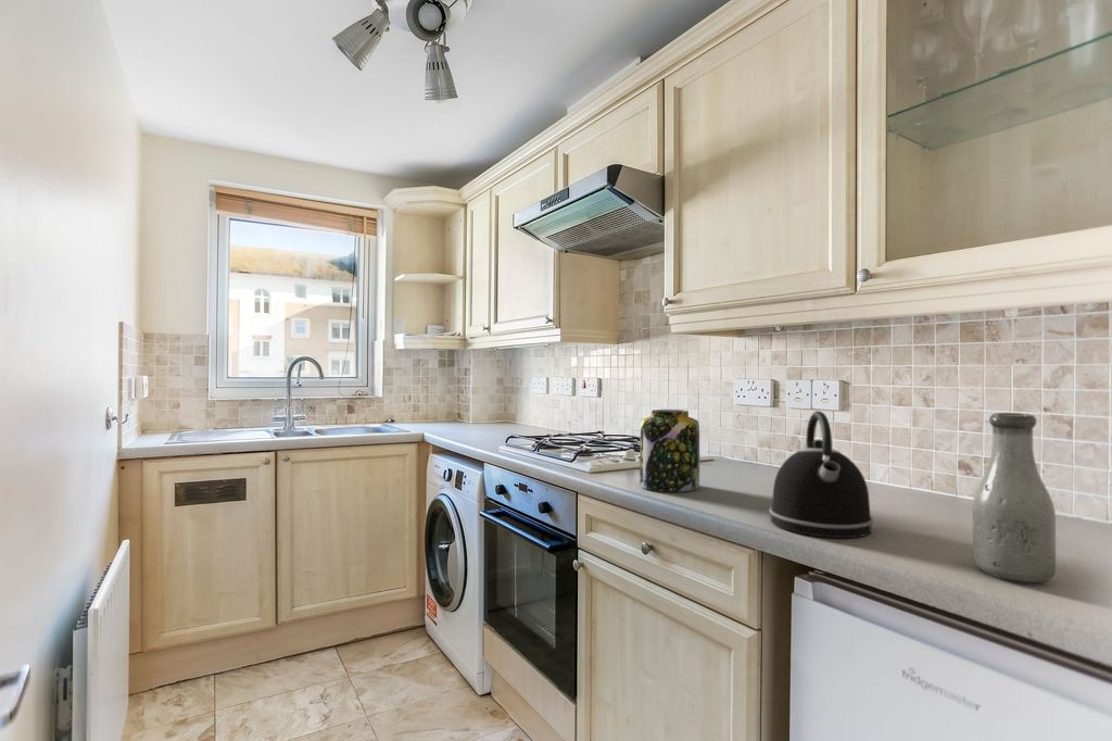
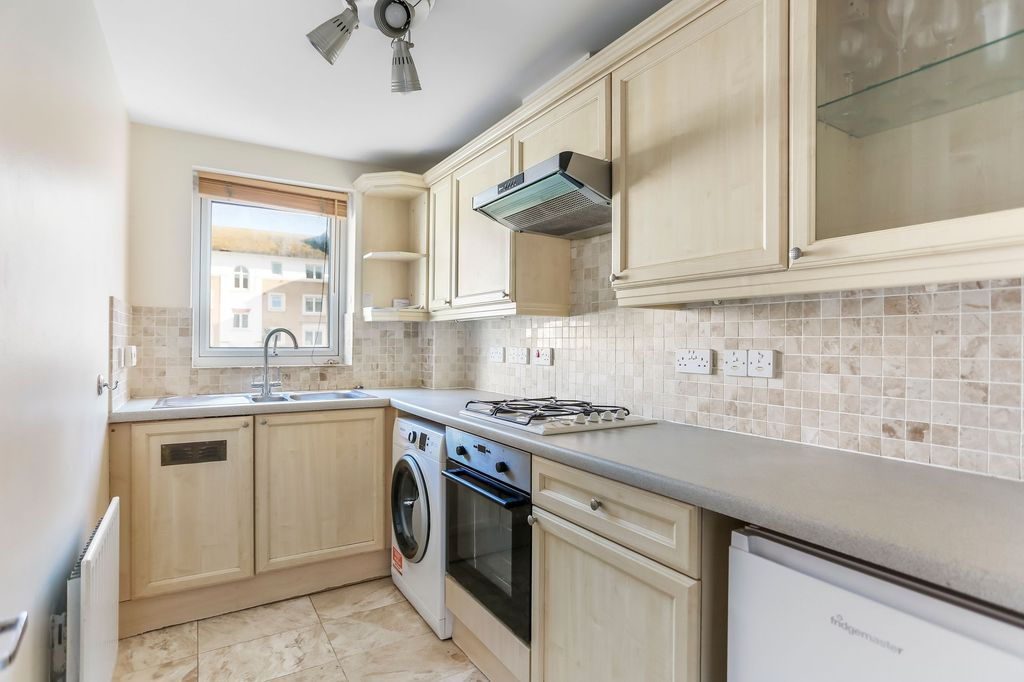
- kettle (819, 467)
- jar (669, 448)
- bottle (1012, 493)
